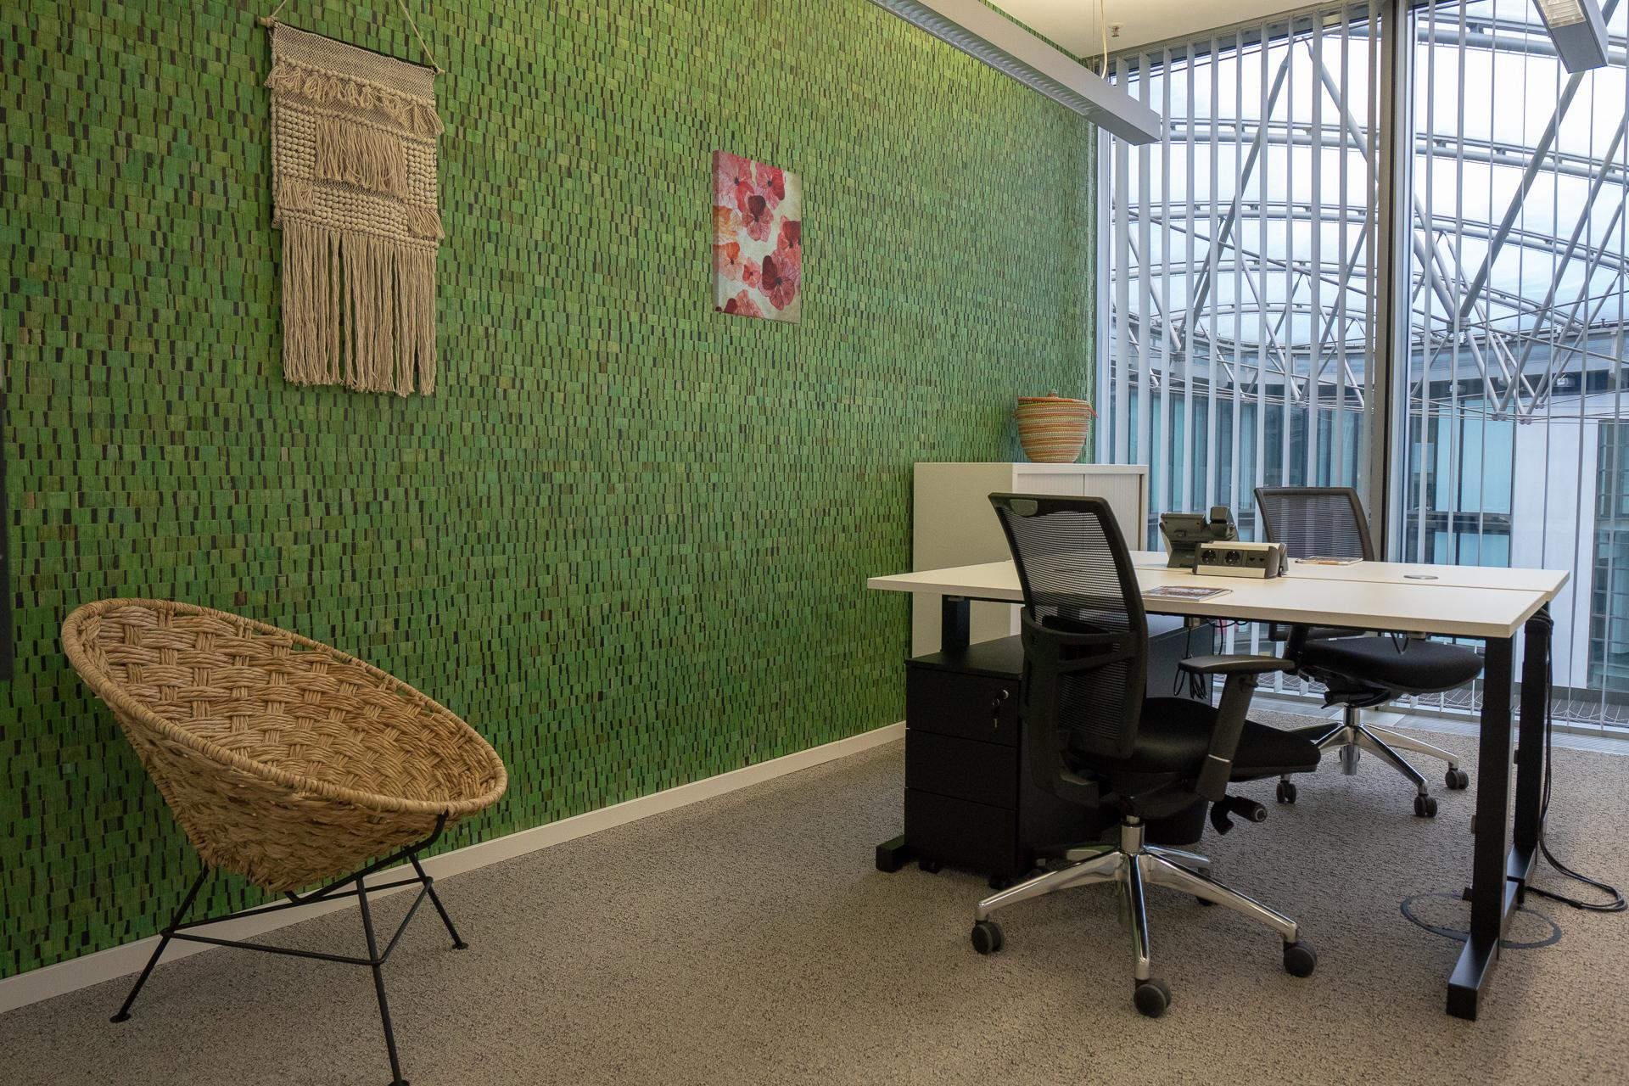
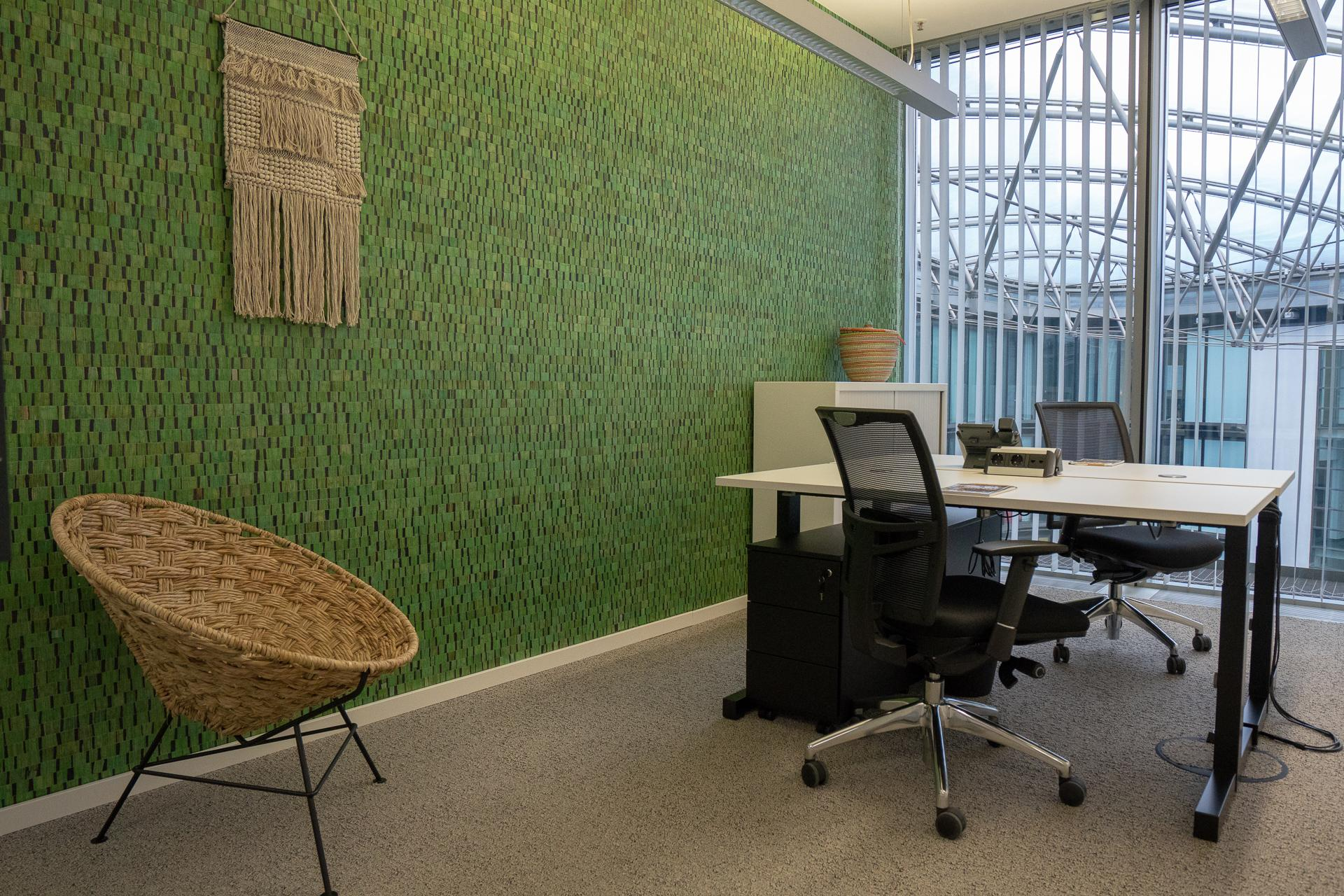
- wall art (758, 241)
